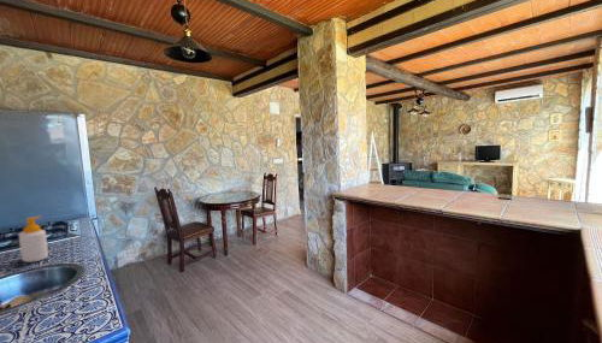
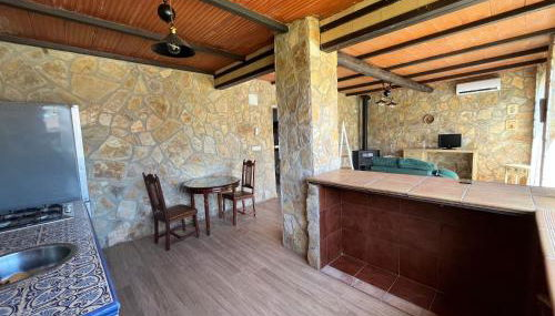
- soap bottle (33, 237)
